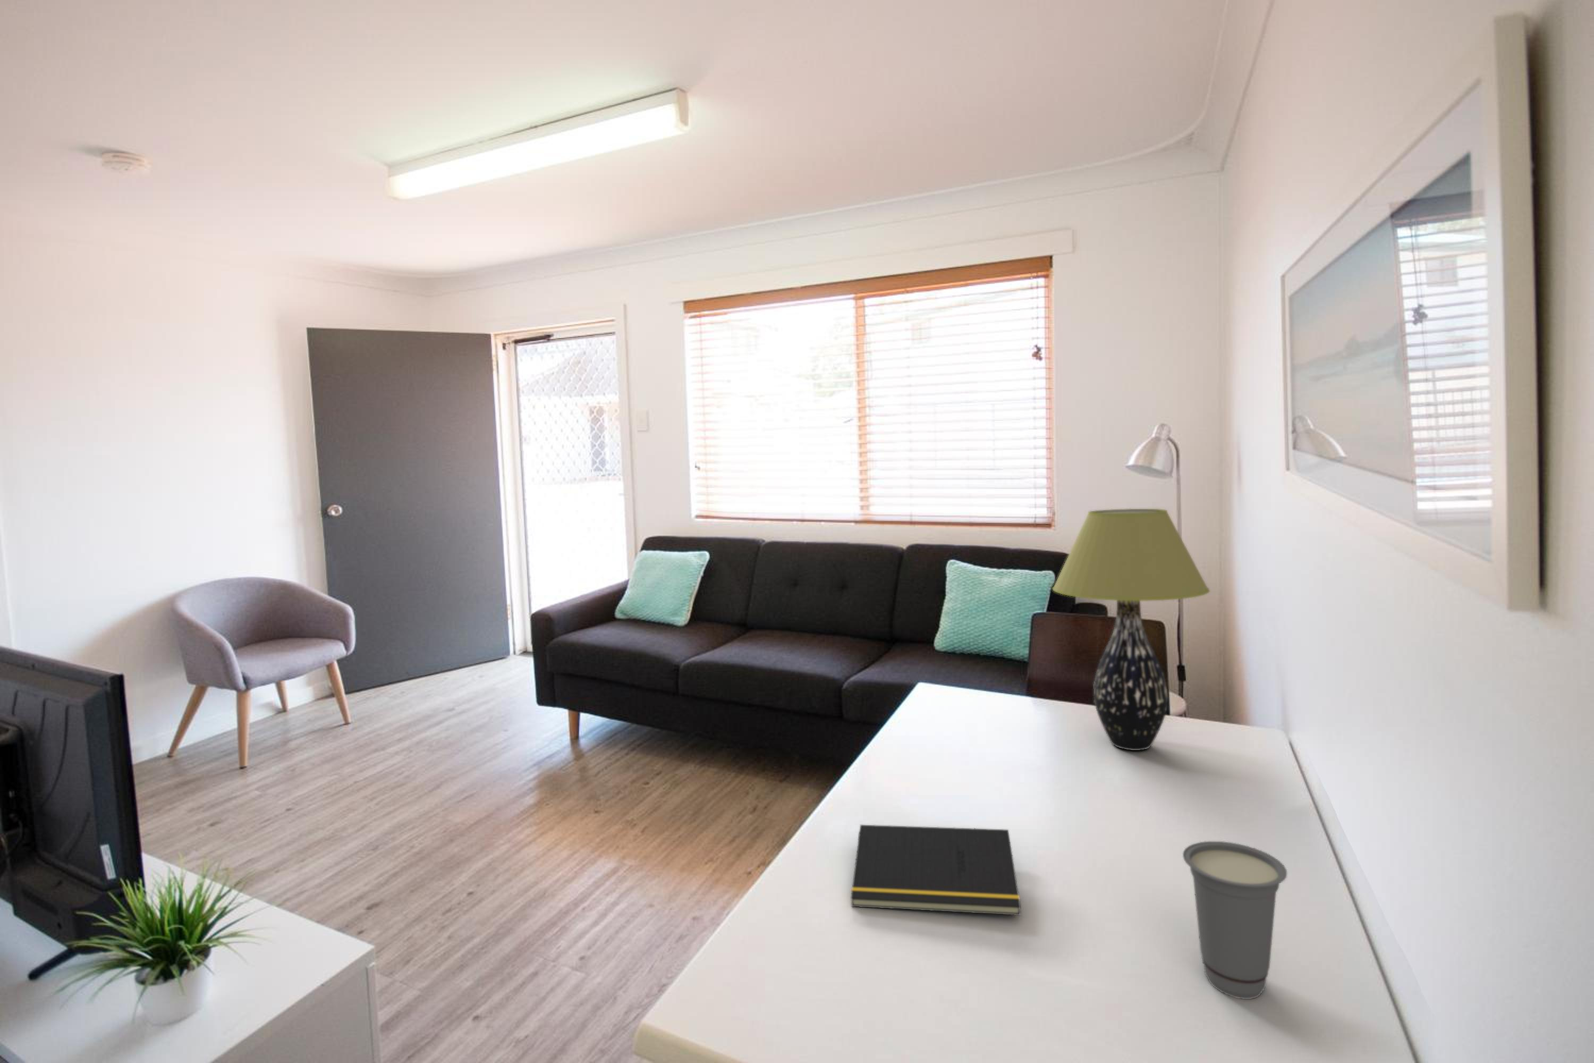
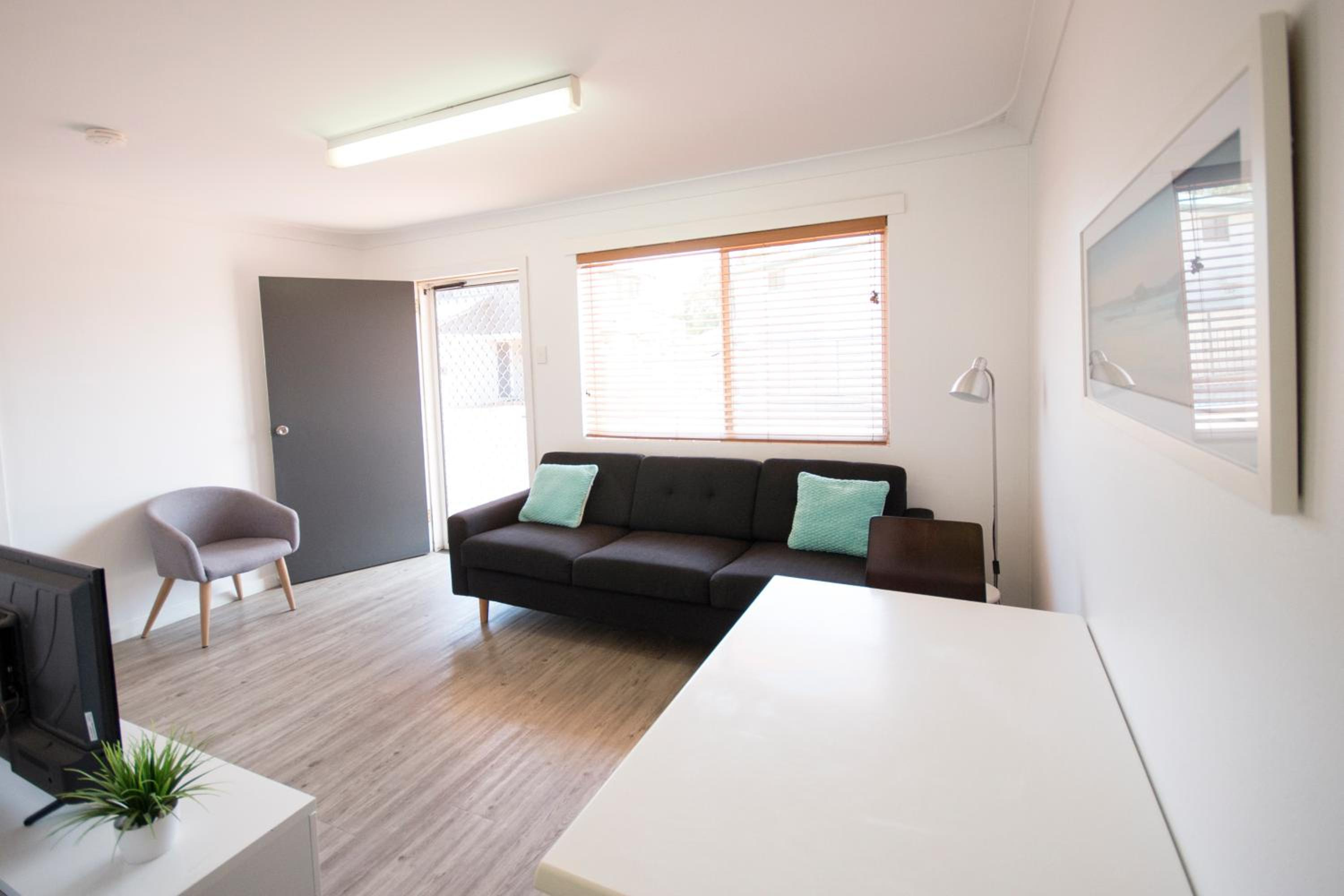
- notepad (933, 866)
- table lamp (1129, 629)
- cup (1233, 923)
